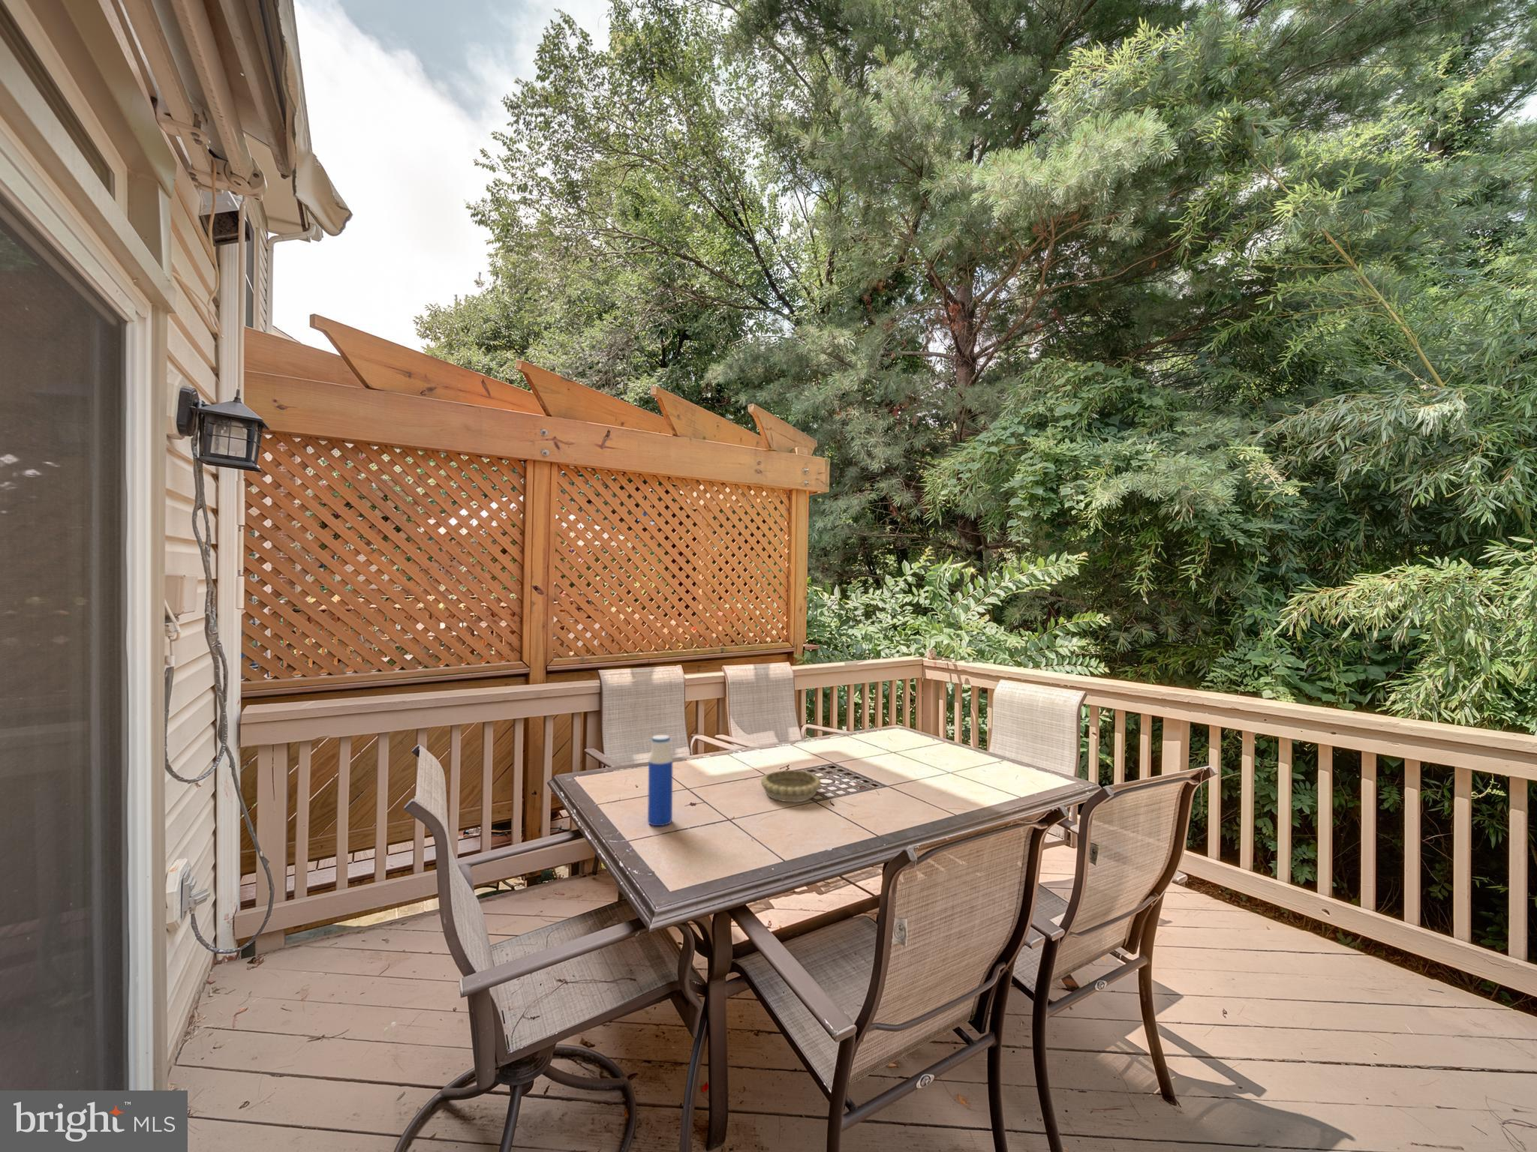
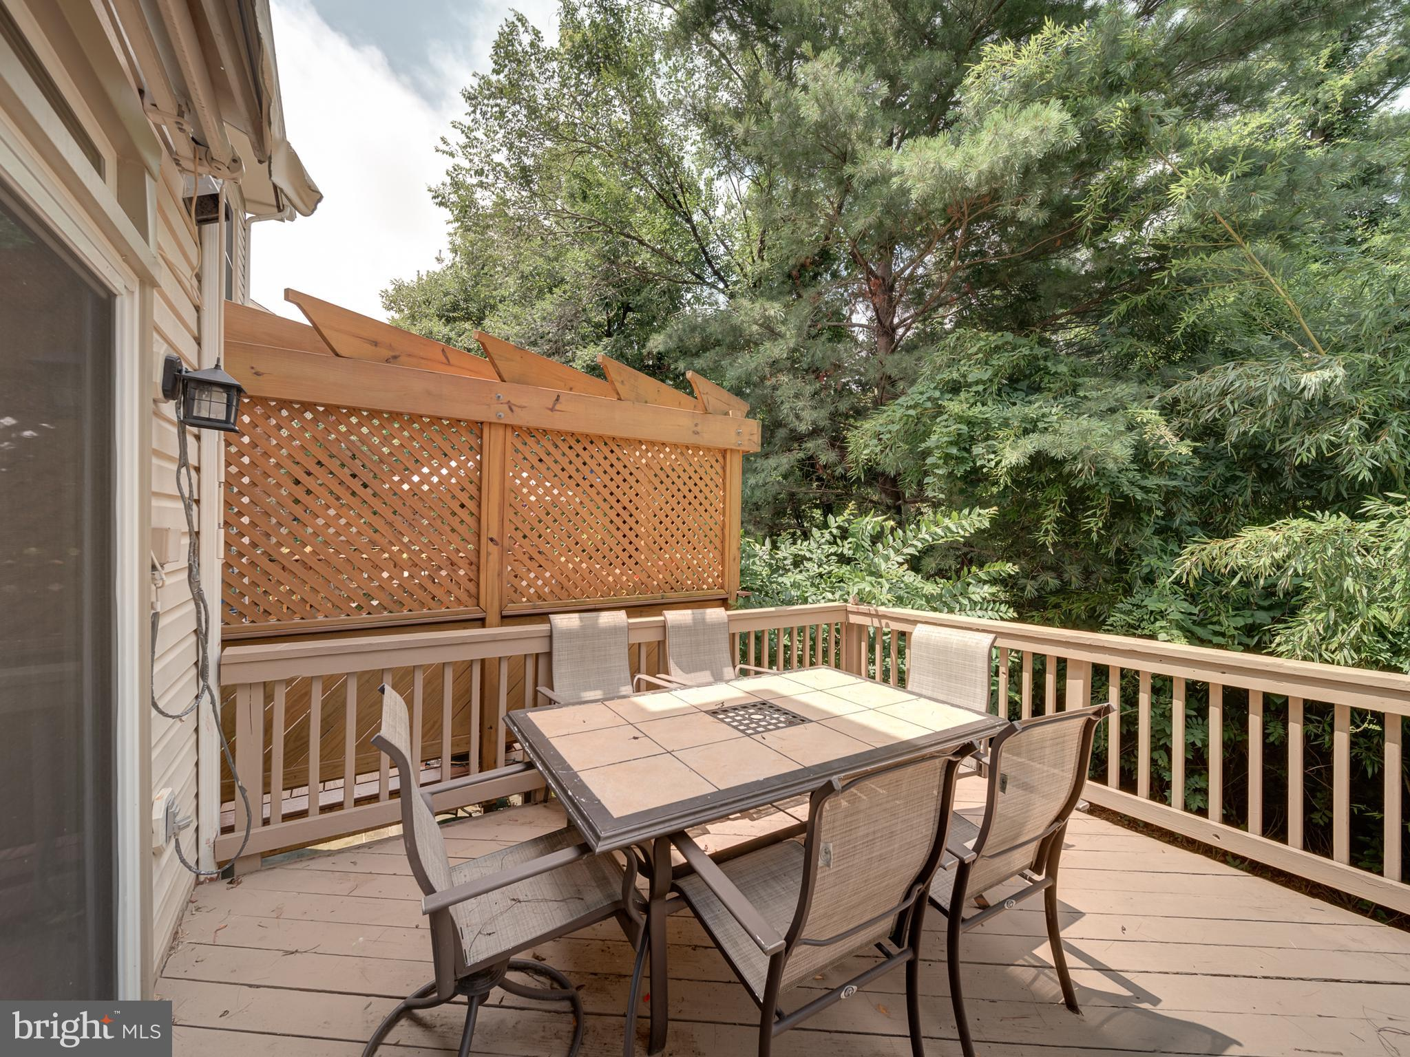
- decorative bowl (790, 785)
- water bottle (661, 779)
